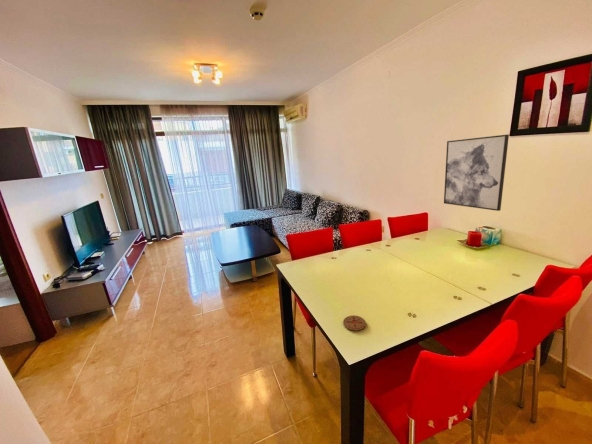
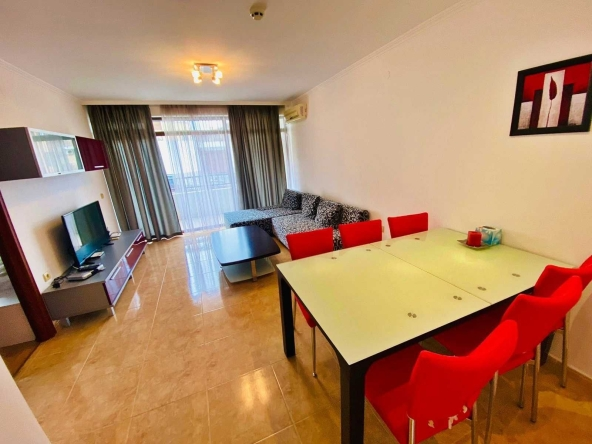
- coaster (354, 322)
- wall art (472, 173)
